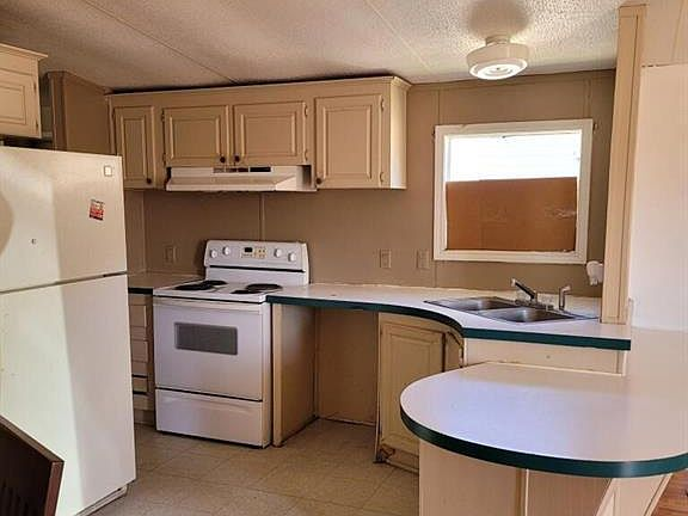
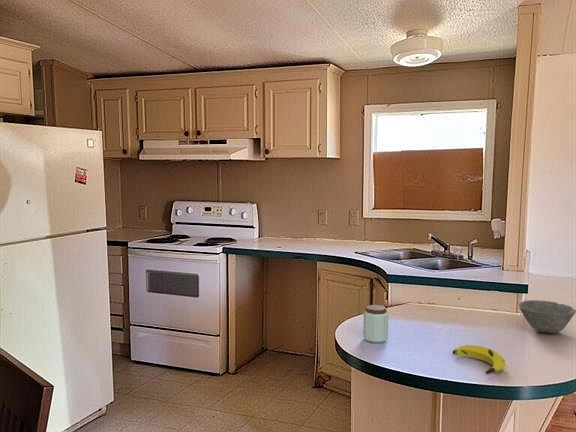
+ bowl (546, 318)
+ banana (476, 357)
+ peanut butter (375, 323)
